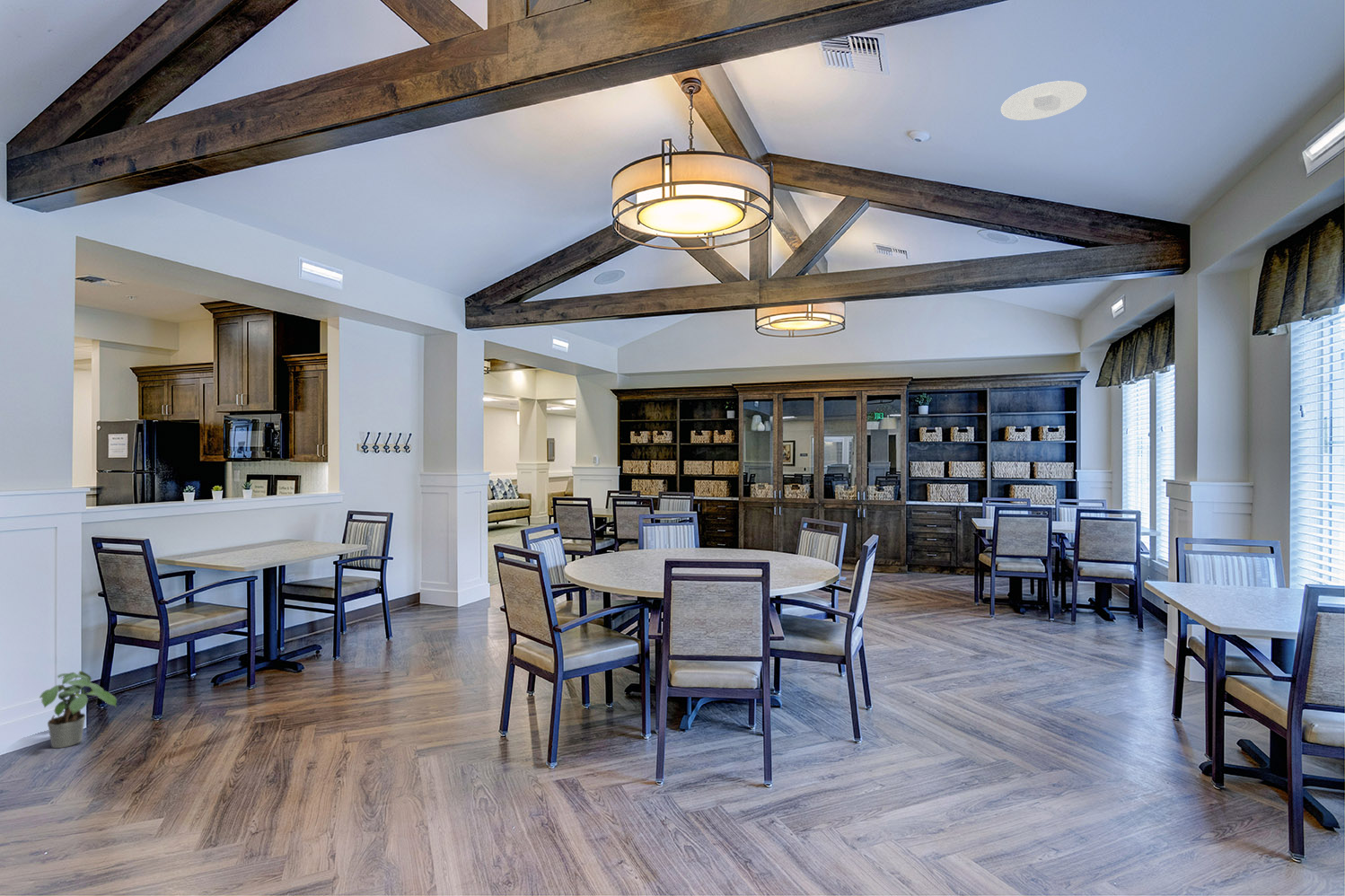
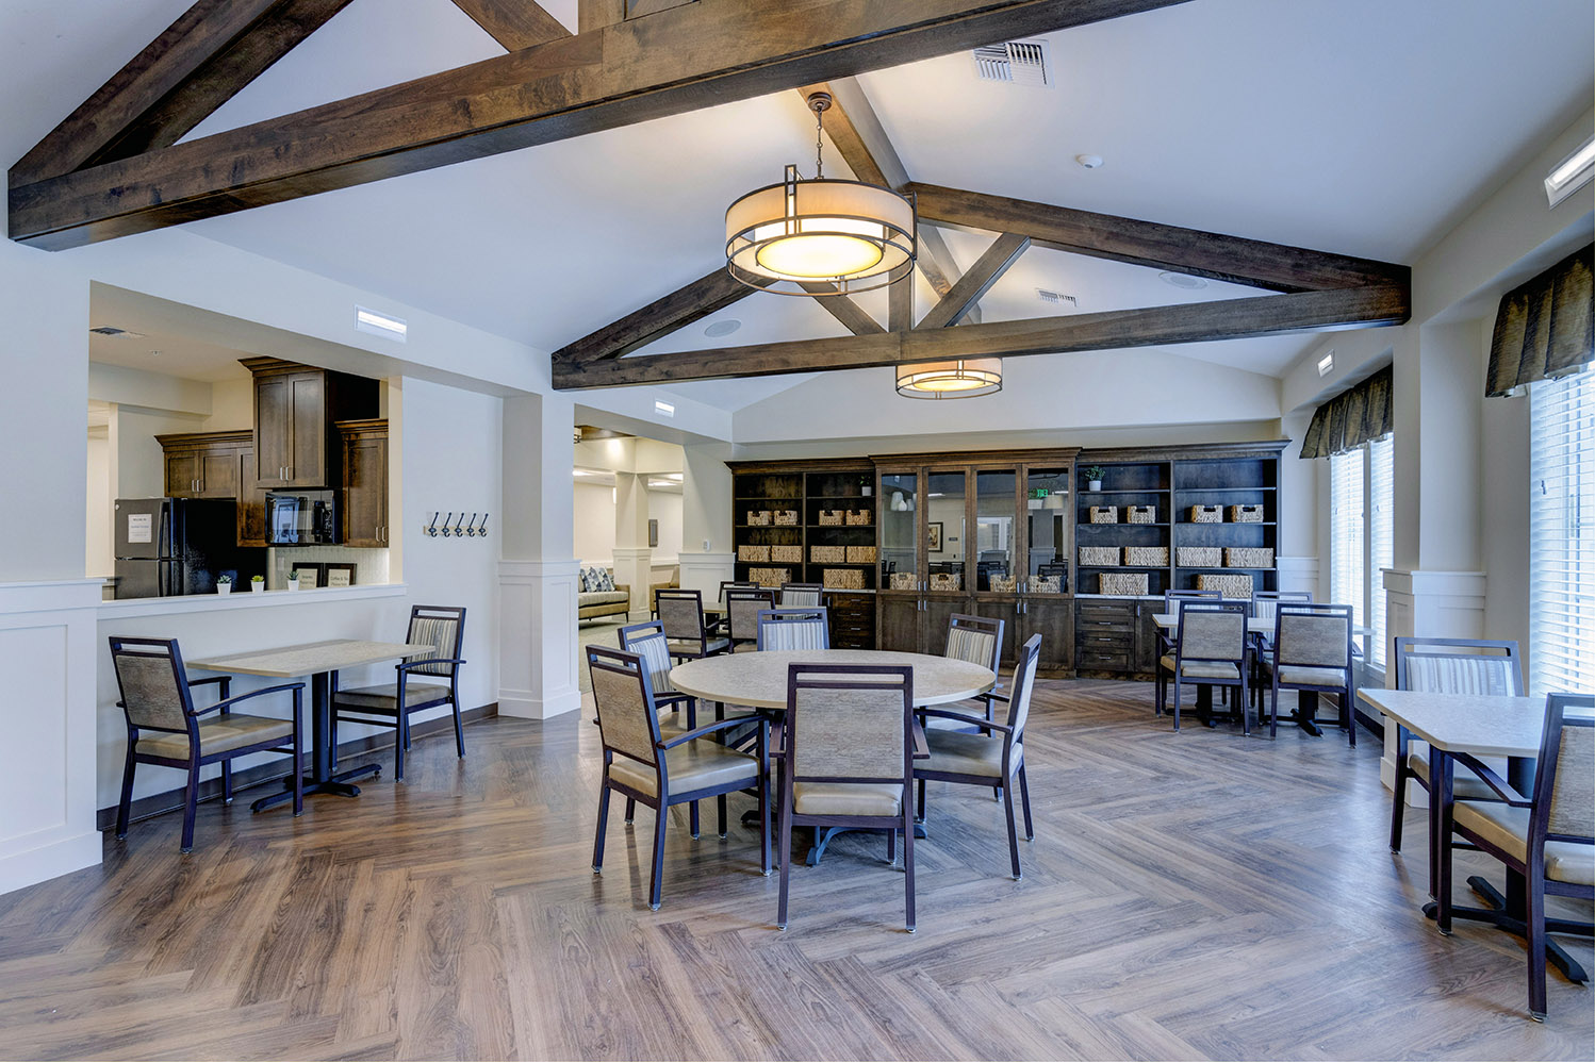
- potted plant (74, 708)
- recessed light (1042, 98)
